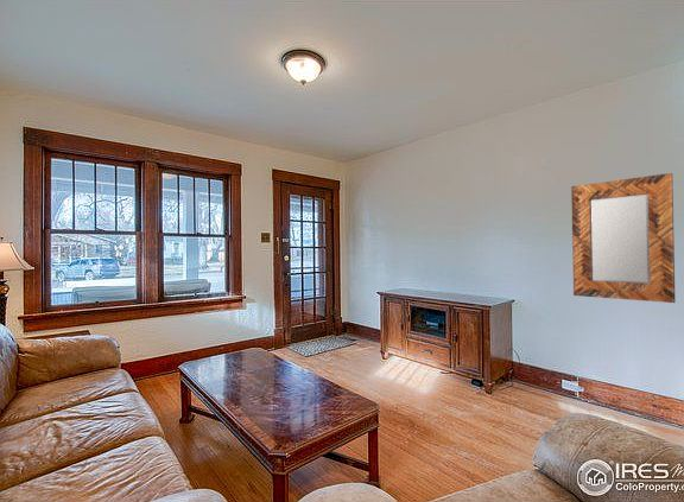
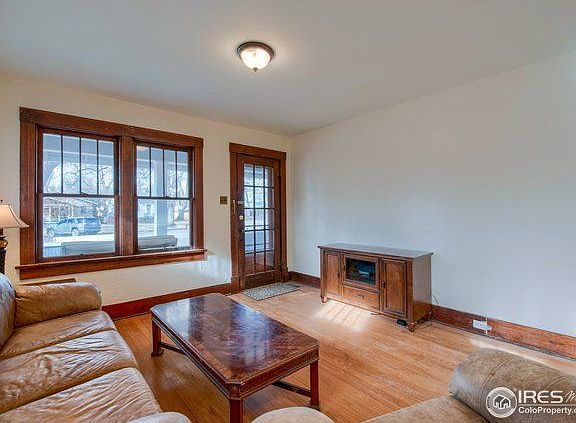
- home mirror (619, 239)
